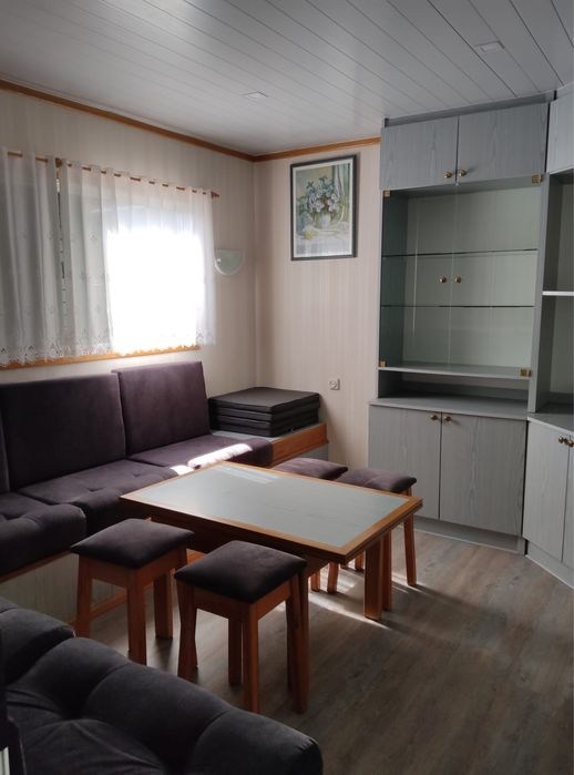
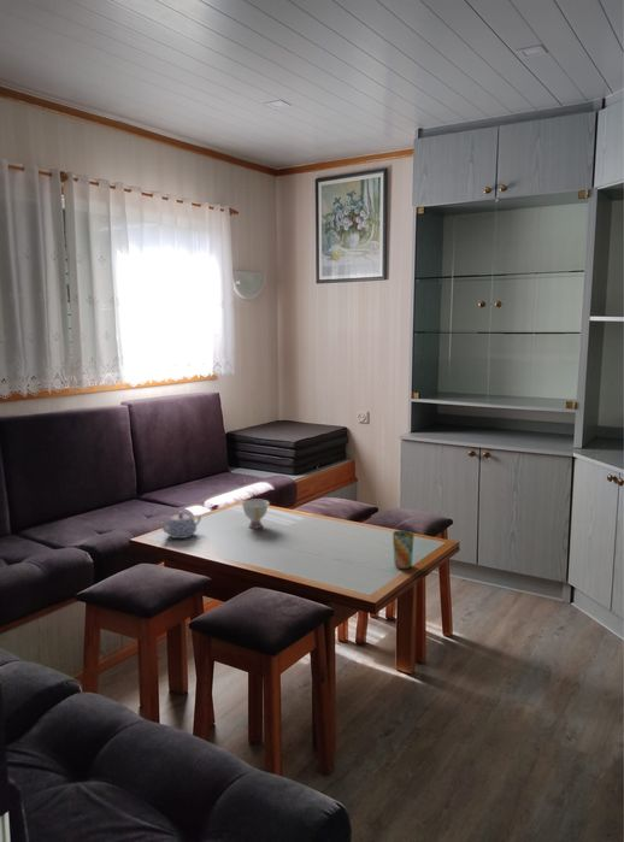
+ teacup (255, 514)
+ teapot (179, 524)
+ cup (402, 549)
